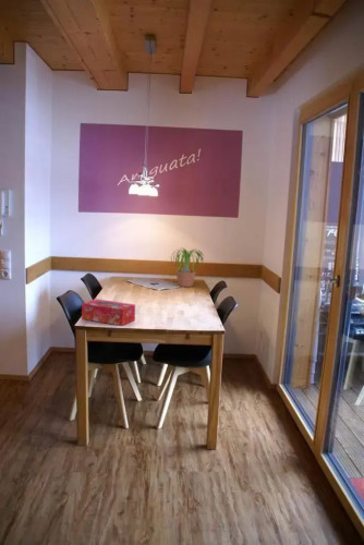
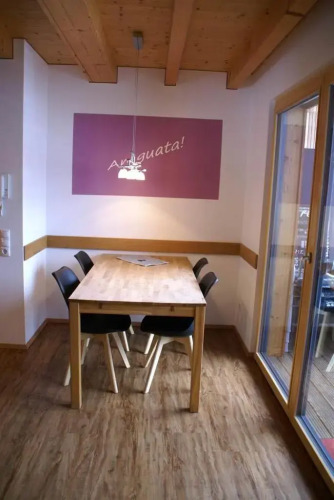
- tissue box (108, 312)
- potted plant (189, 267)
